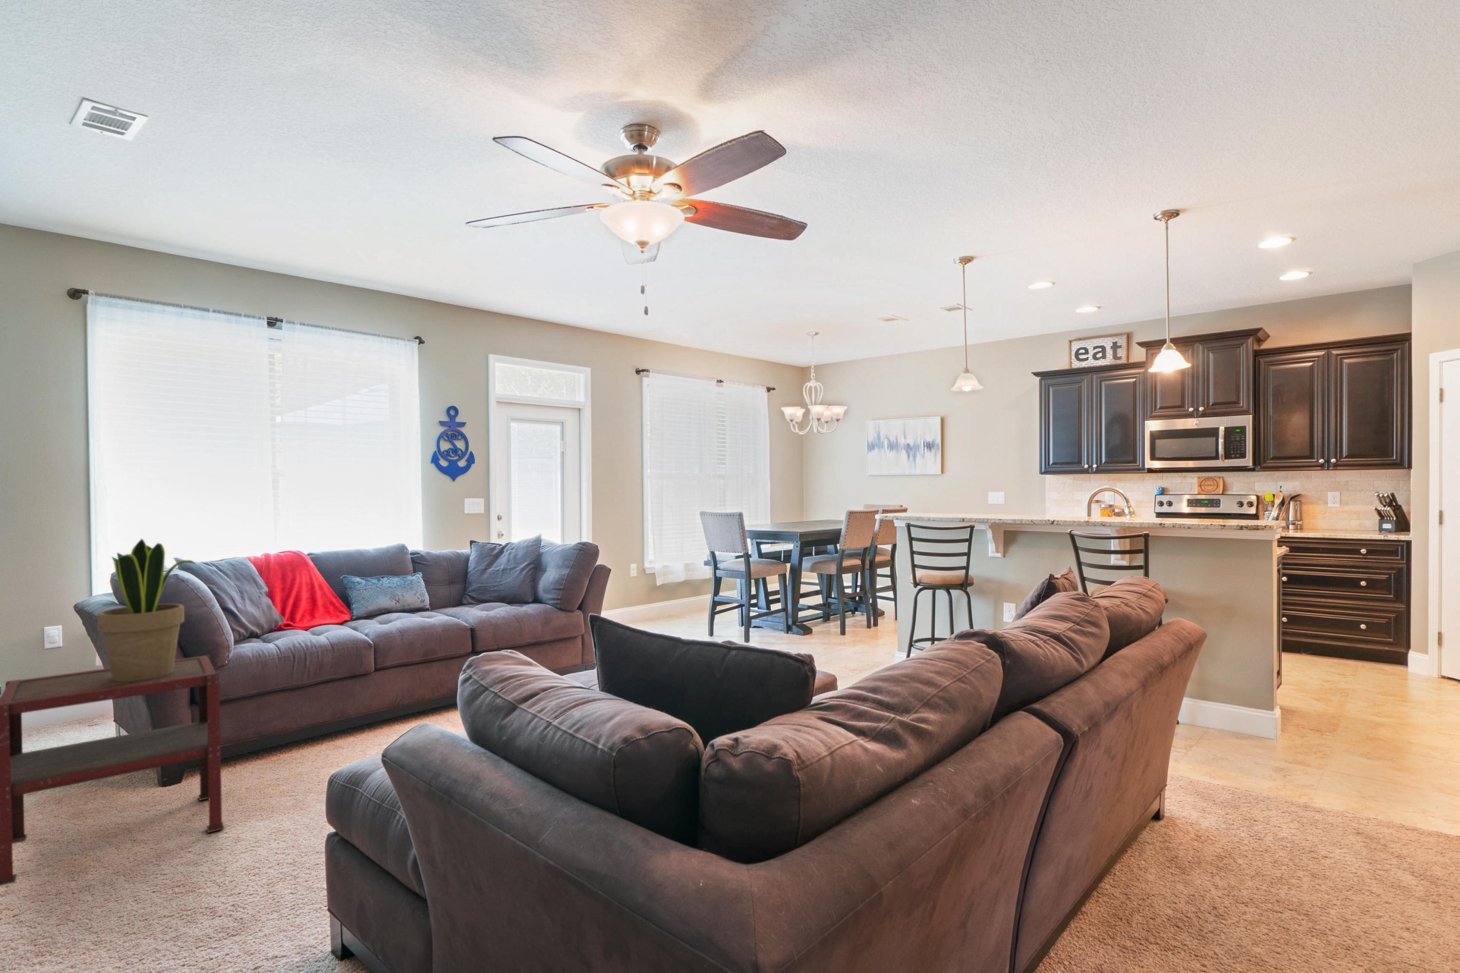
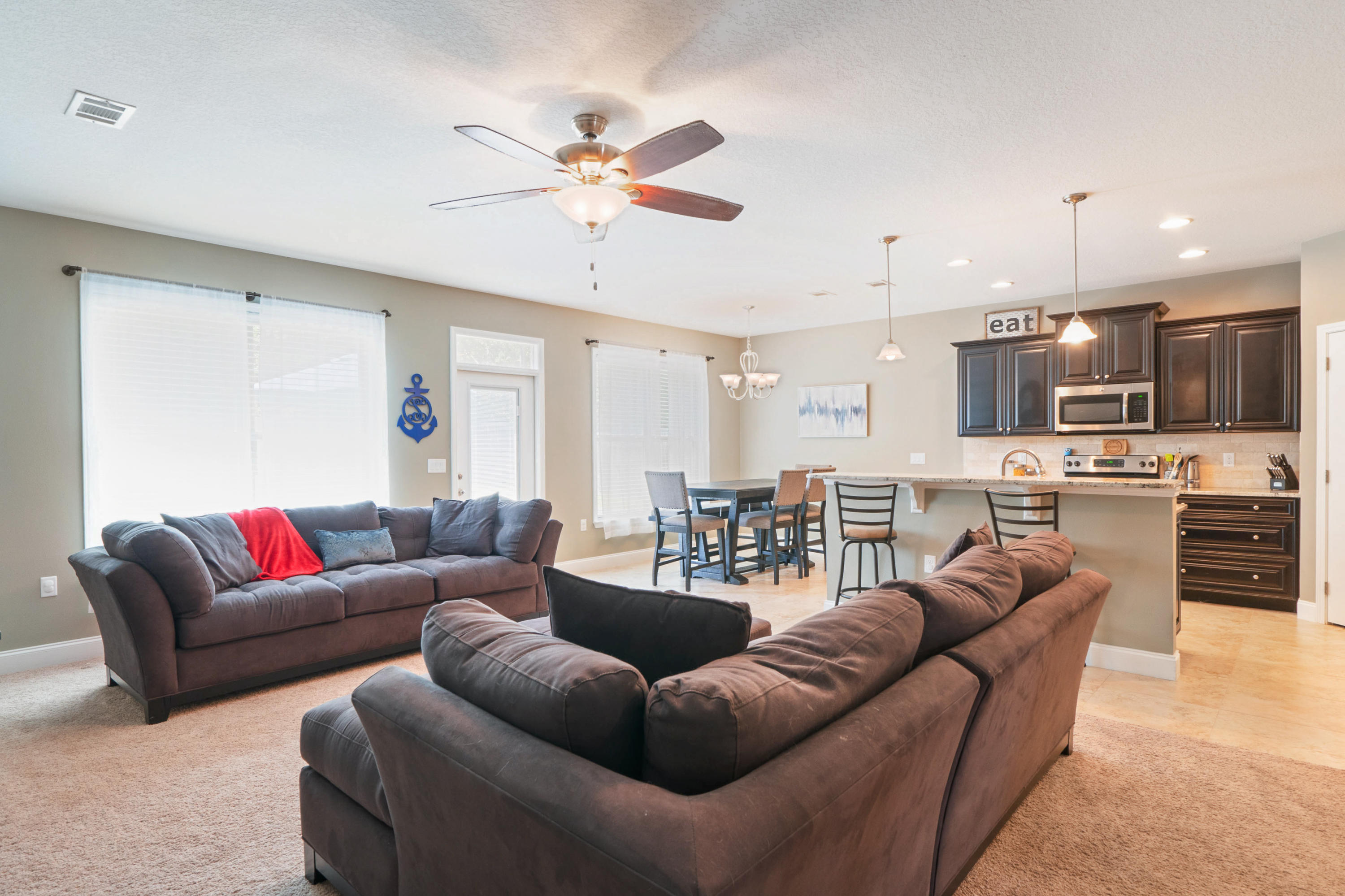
- potted plant (148, 605)
- side table (116, 756)
